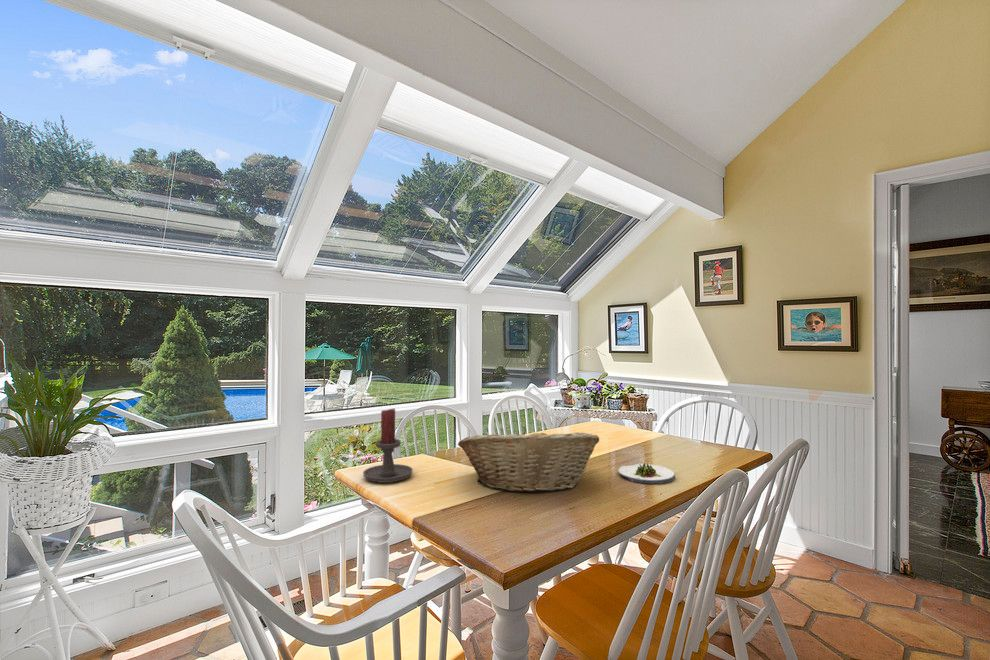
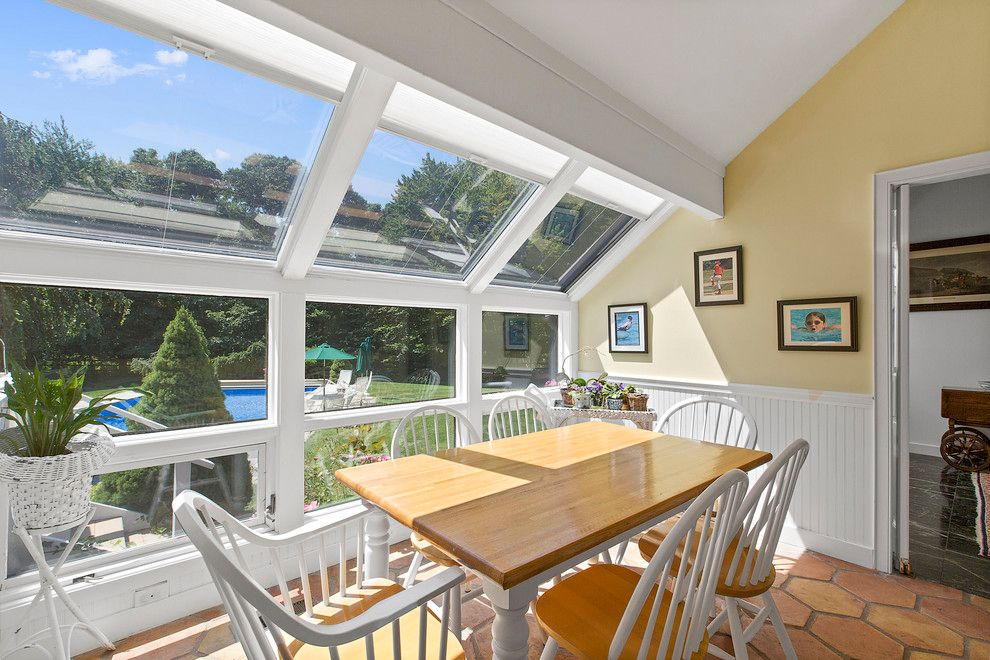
- candle holder (387, 441)
- salad plate (646, 469)
- fruit basket (528, 452)
